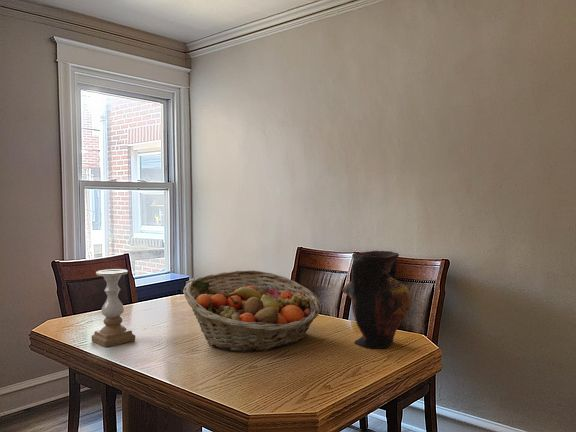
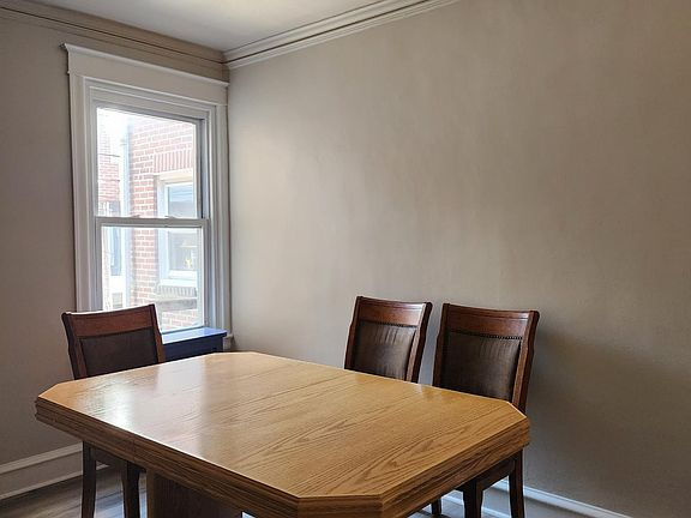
- vase (375, 297)
- candle holder (112, 305)
- fruit basket (254, 307)
